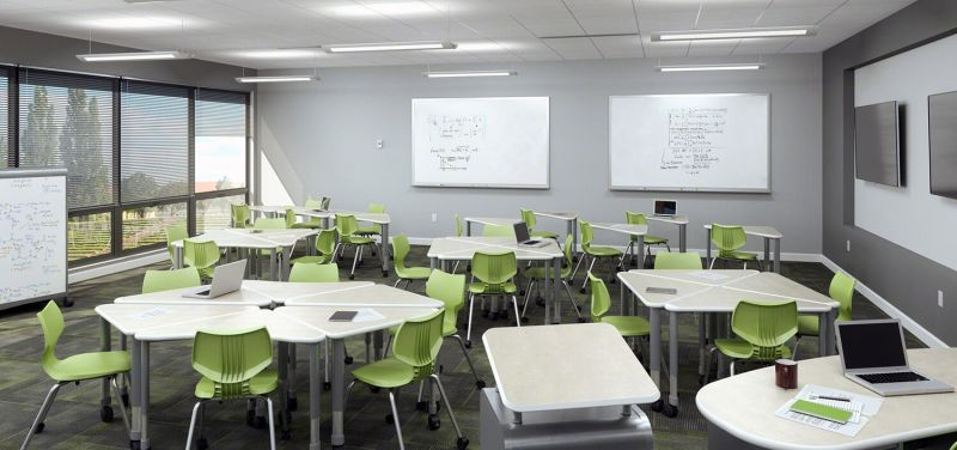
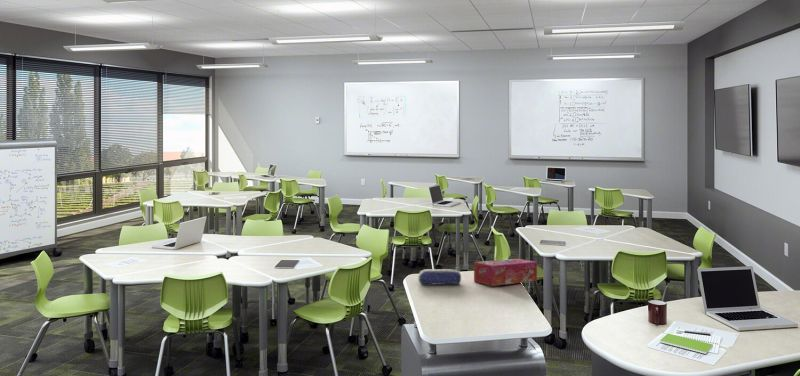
+ pencil case (439, 276)
+ tissue box (505, 271)
